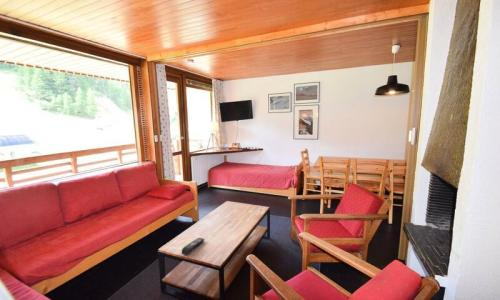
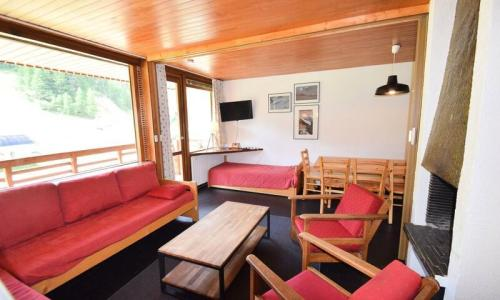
- remote control (193, 245)
